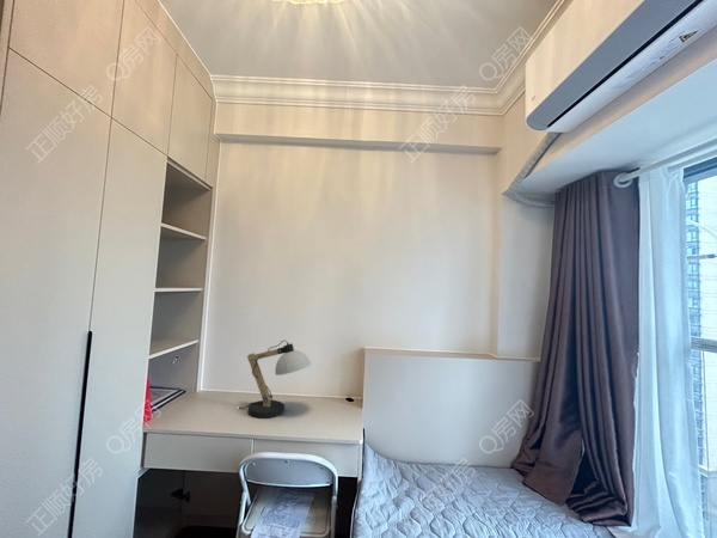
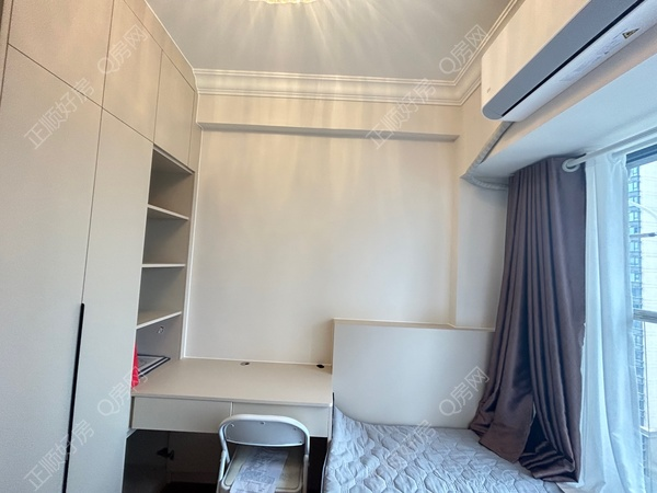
- desk lamp (275, 373)
